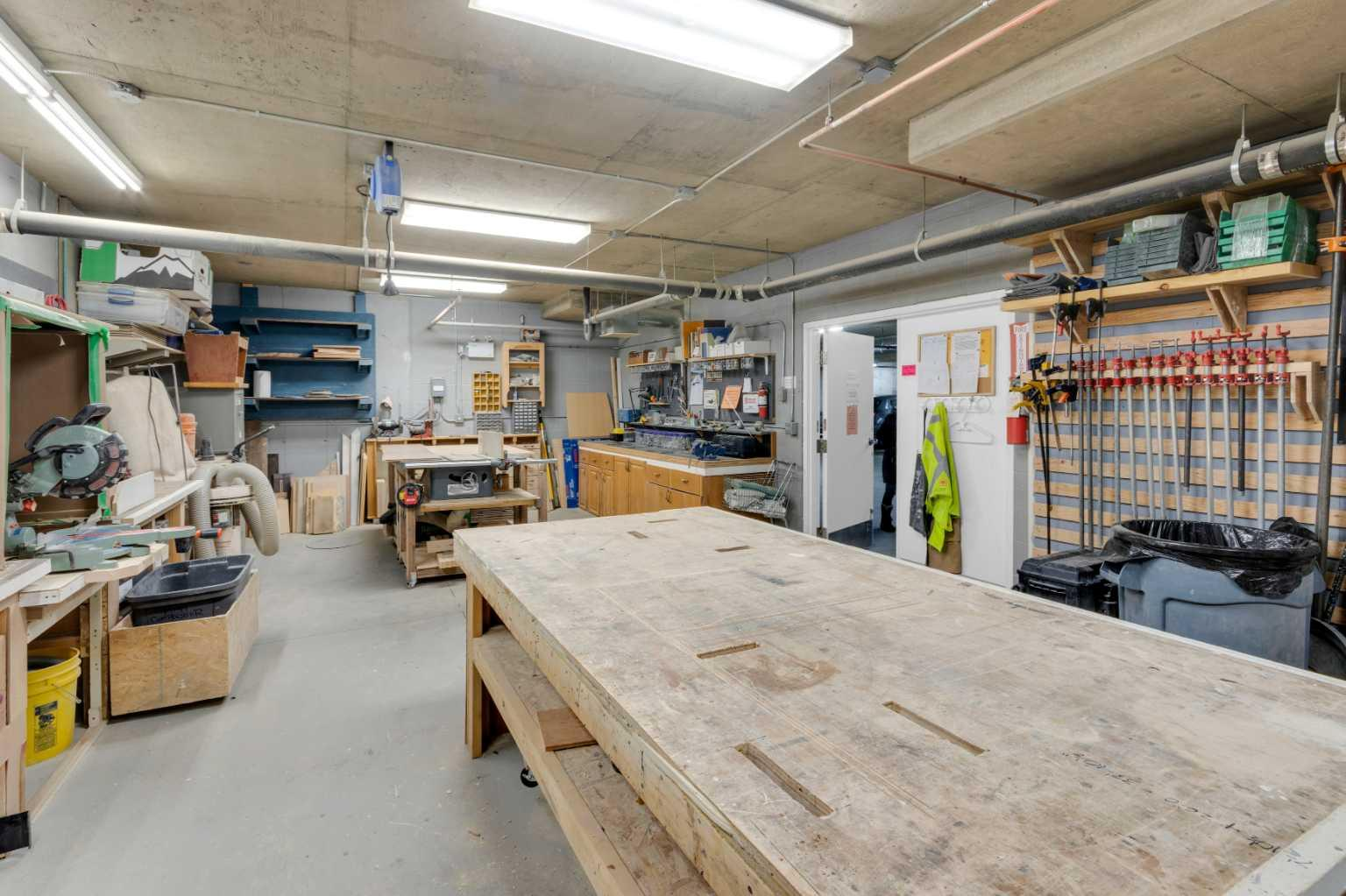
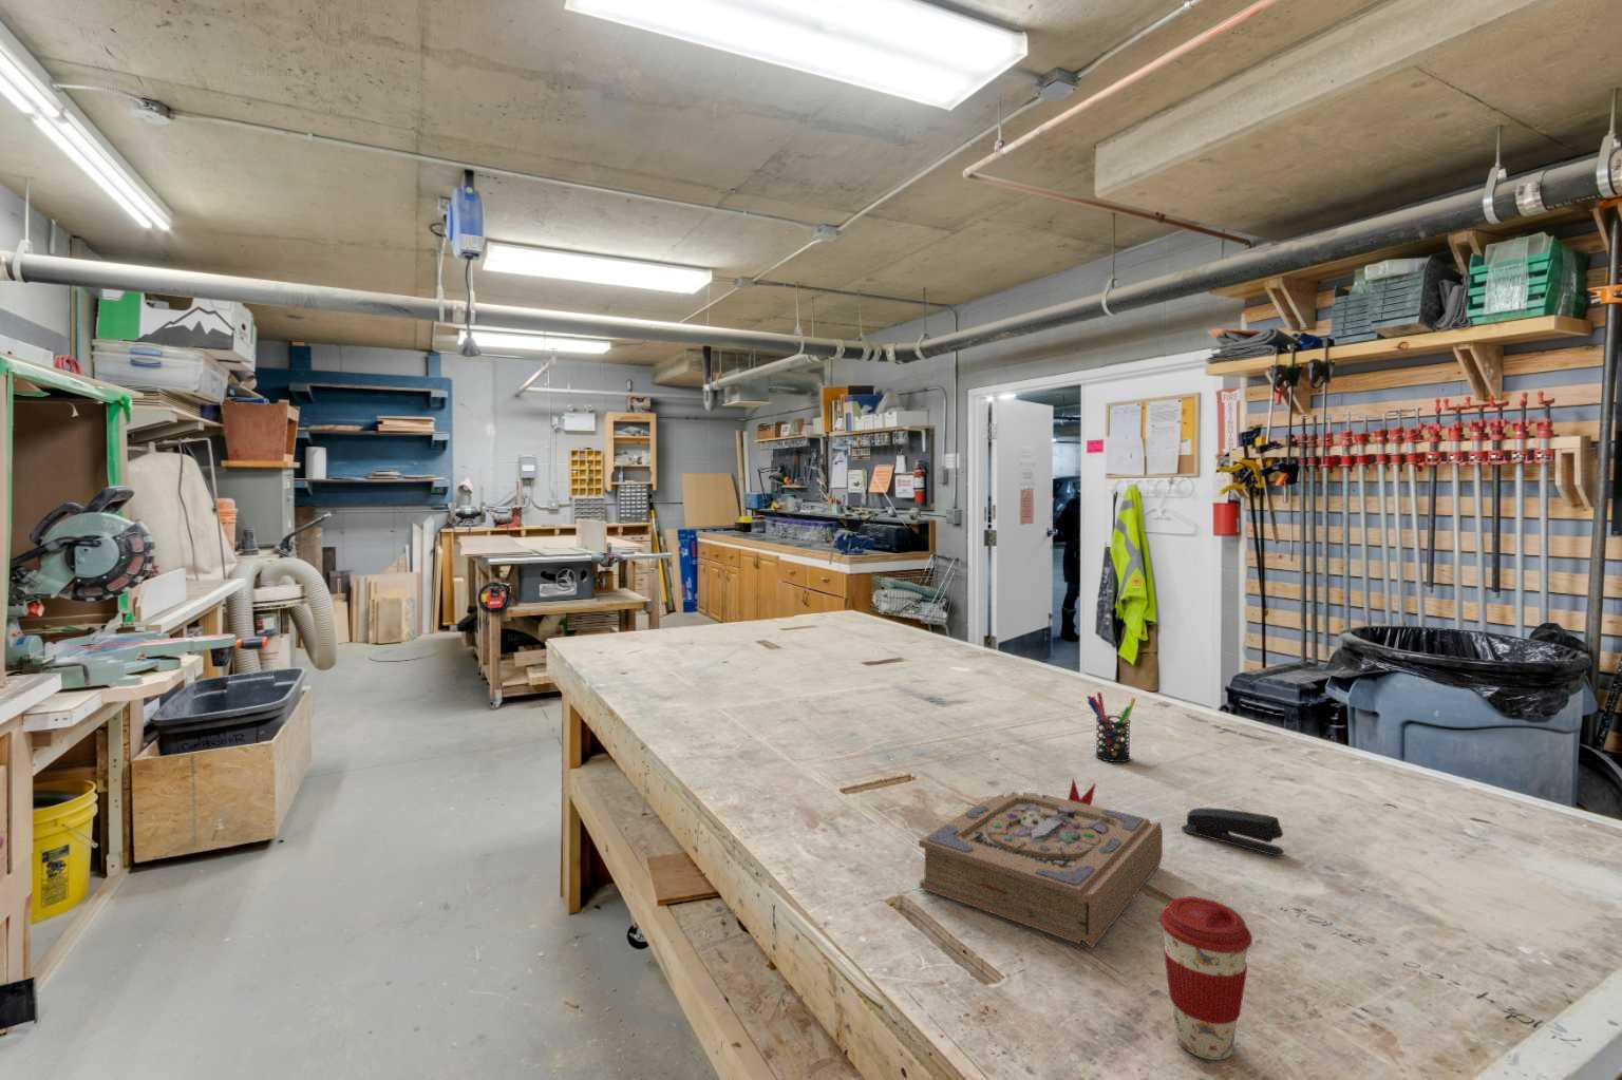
+ stapler (1230, 823)
+ book (1050, 840)
+ pen holder (1113, 726)
+ coffee cup (1204, 978)
